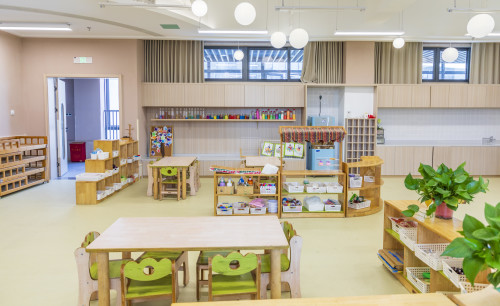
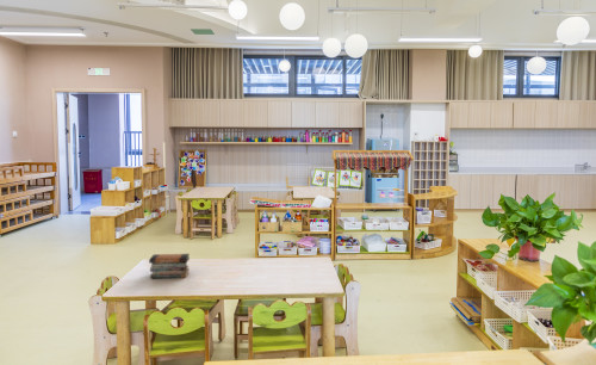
+ book stack (169, 265)
